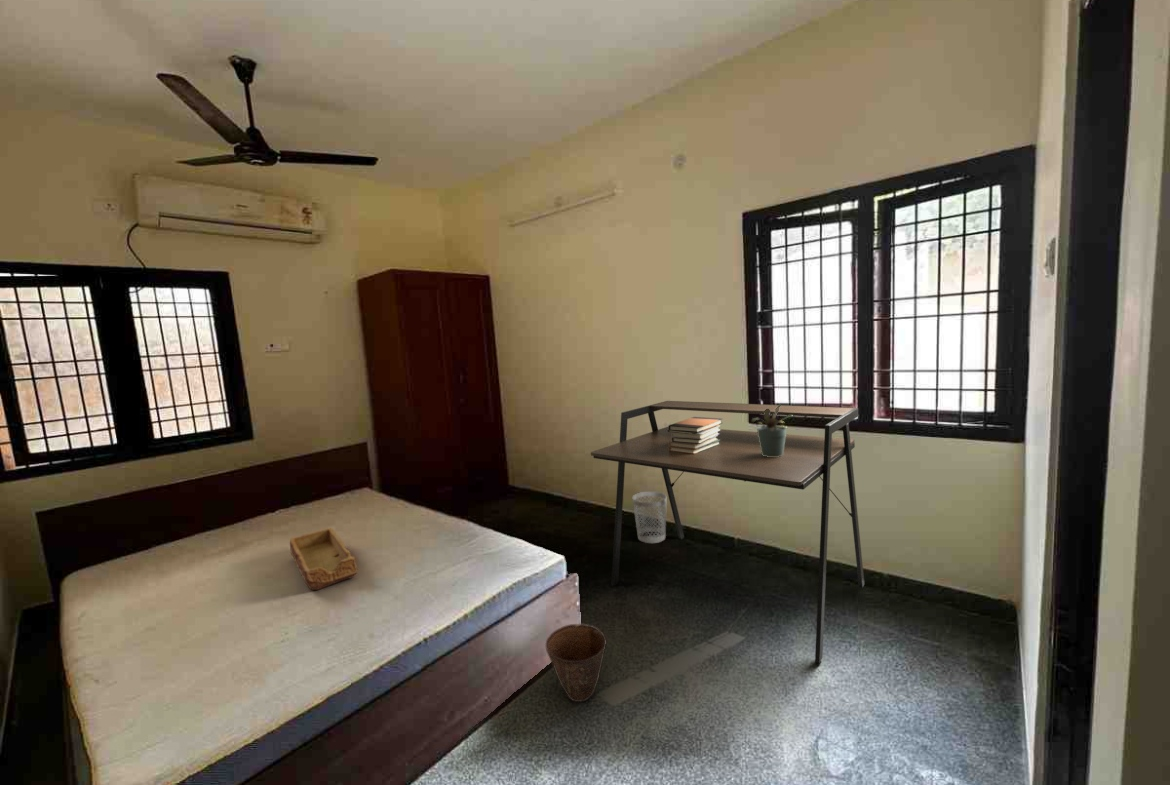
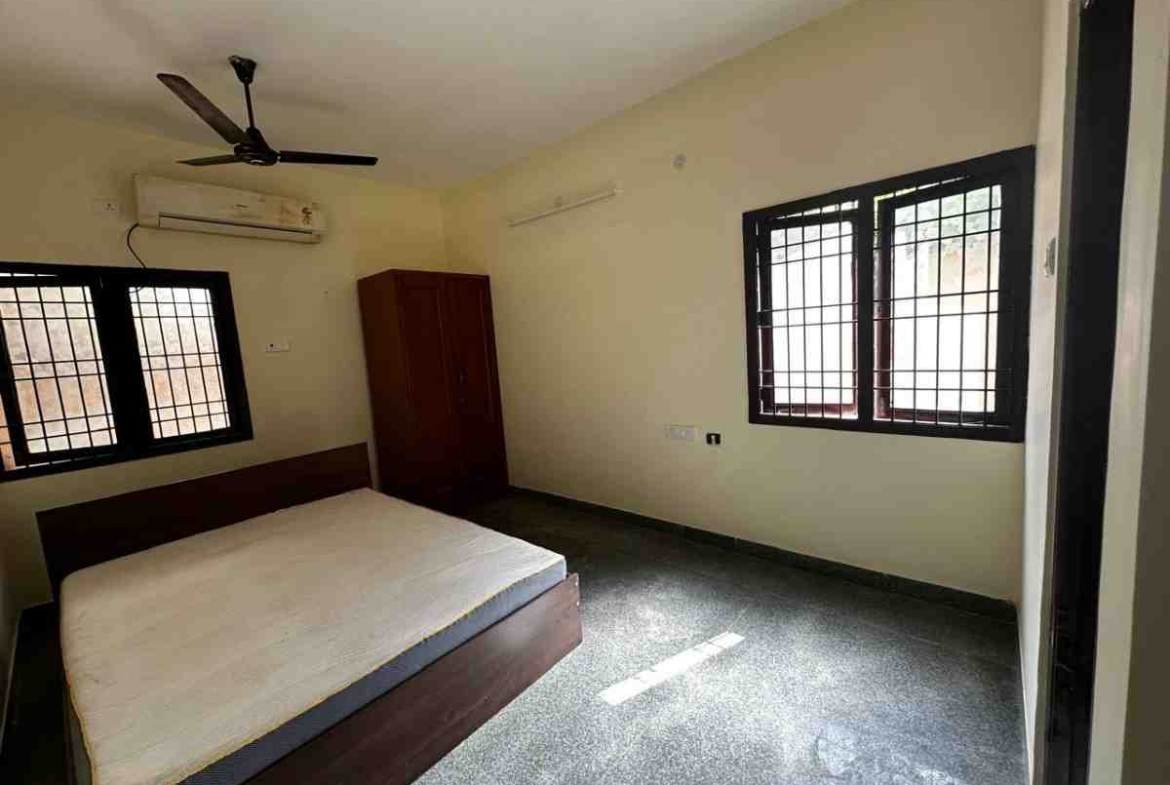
- tray (321, 557)
- wastebasket (650, 517)
- potted plant (773, 429)
- book stack (695, 434)
- desk (729, 478)
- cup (577, 666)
